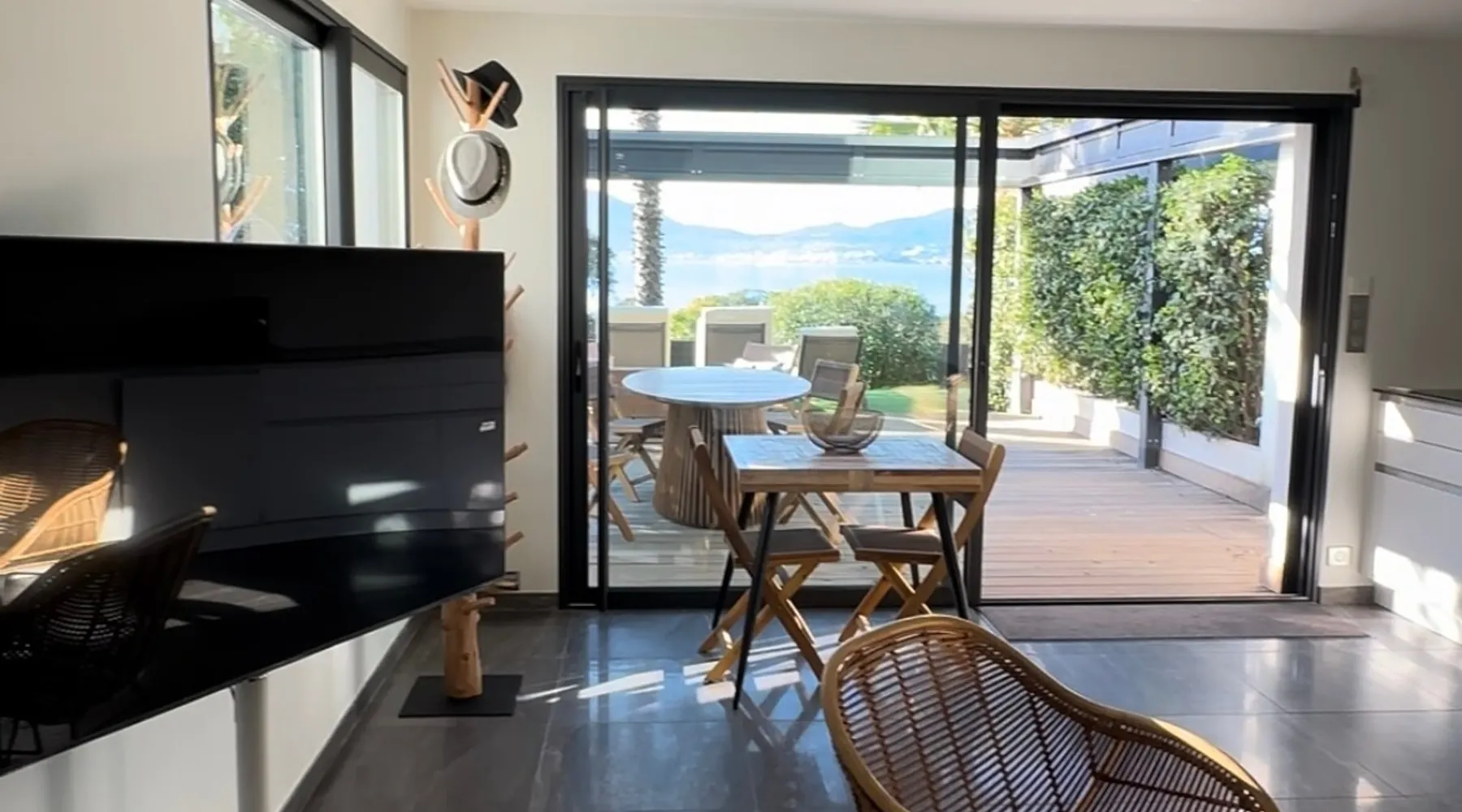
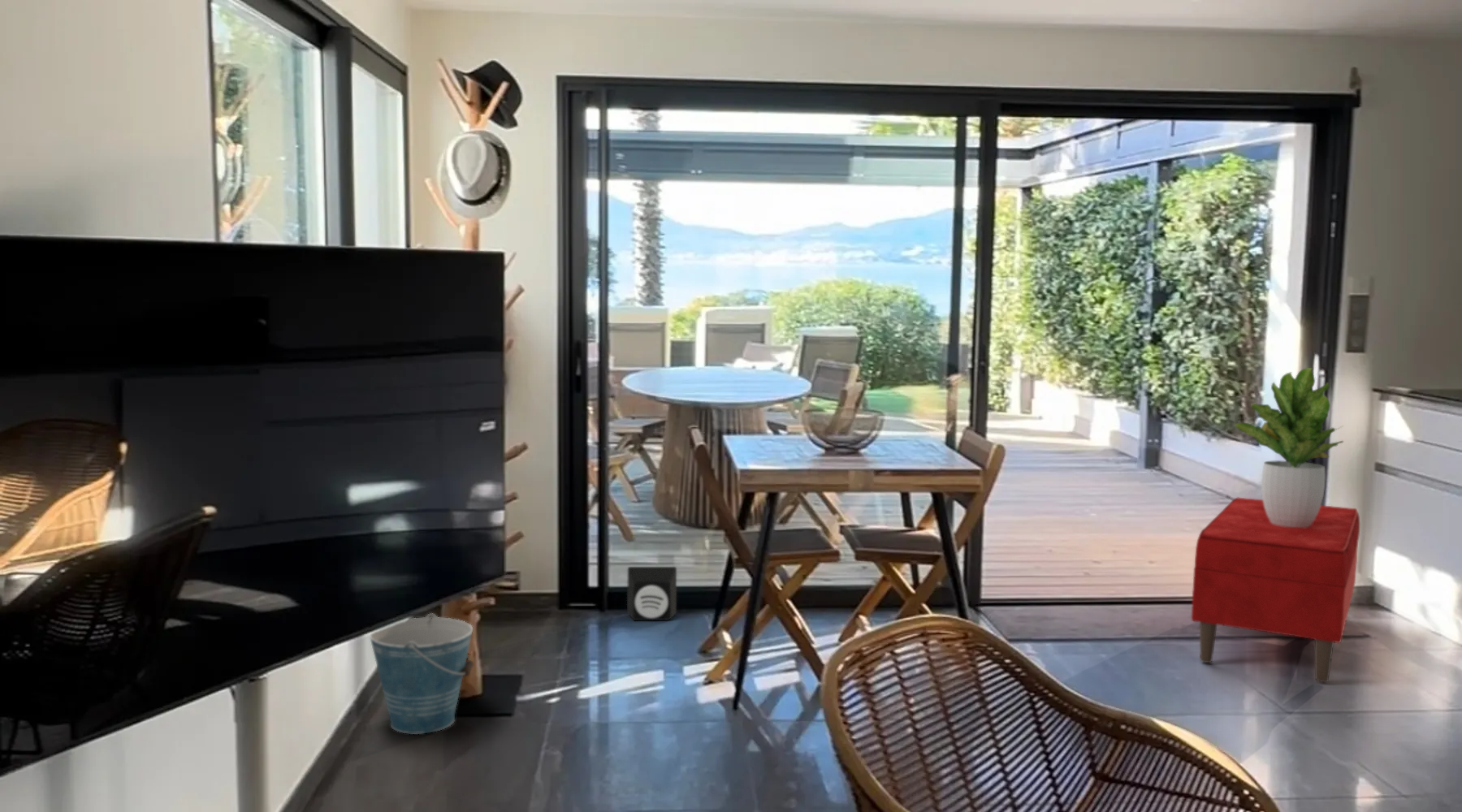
+ bucket (422, 674)
+ bench (1279, 580)
+ speaker (651, 594)
+ potted plant (1292, 444)
